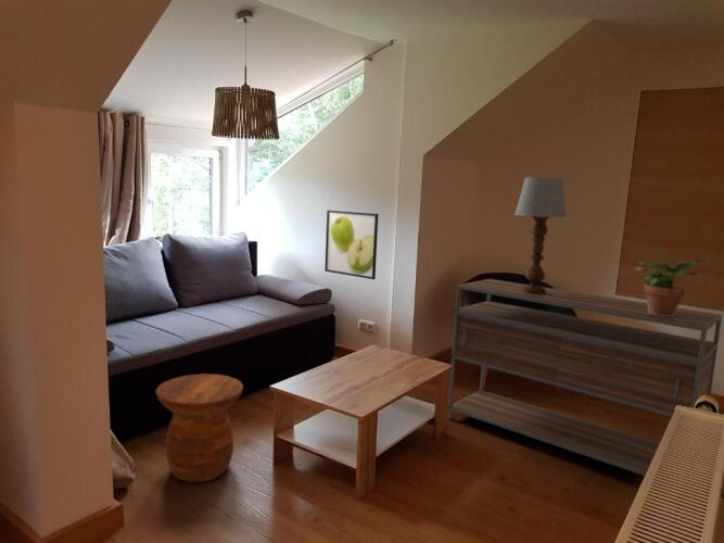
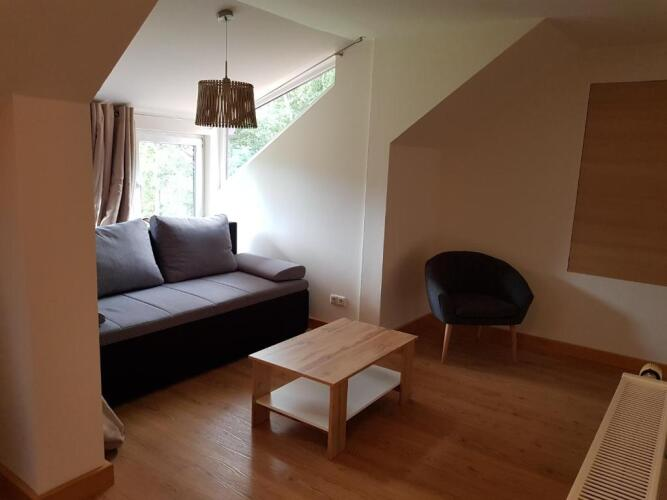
- side table (200, 428)
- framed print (350, 243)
- shelving unit (569, 372)
- table lamp (538, 236)
- potted plant (672, 281)
